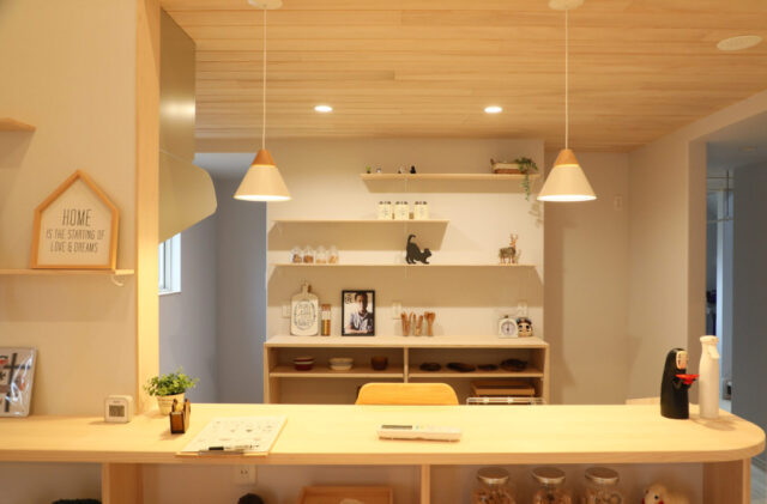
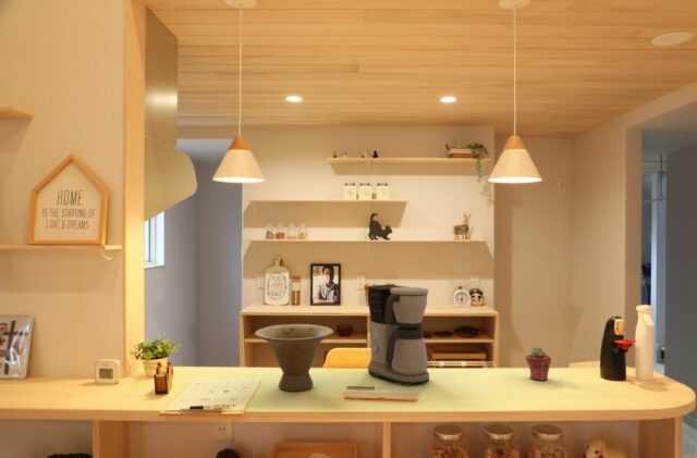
+ potted succulent (538, 362)
+ bowl (294, 358)
+ coffee maker (393, 332)
